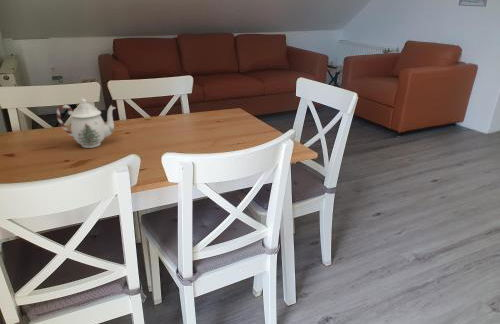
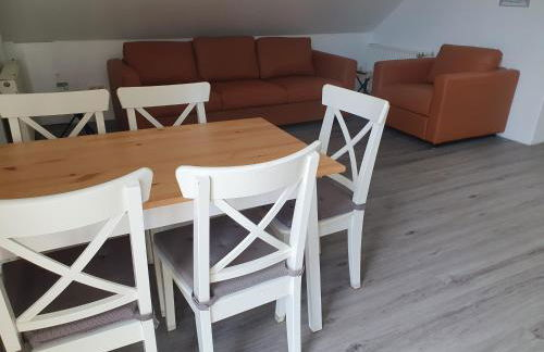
- teapot (88, 122)
